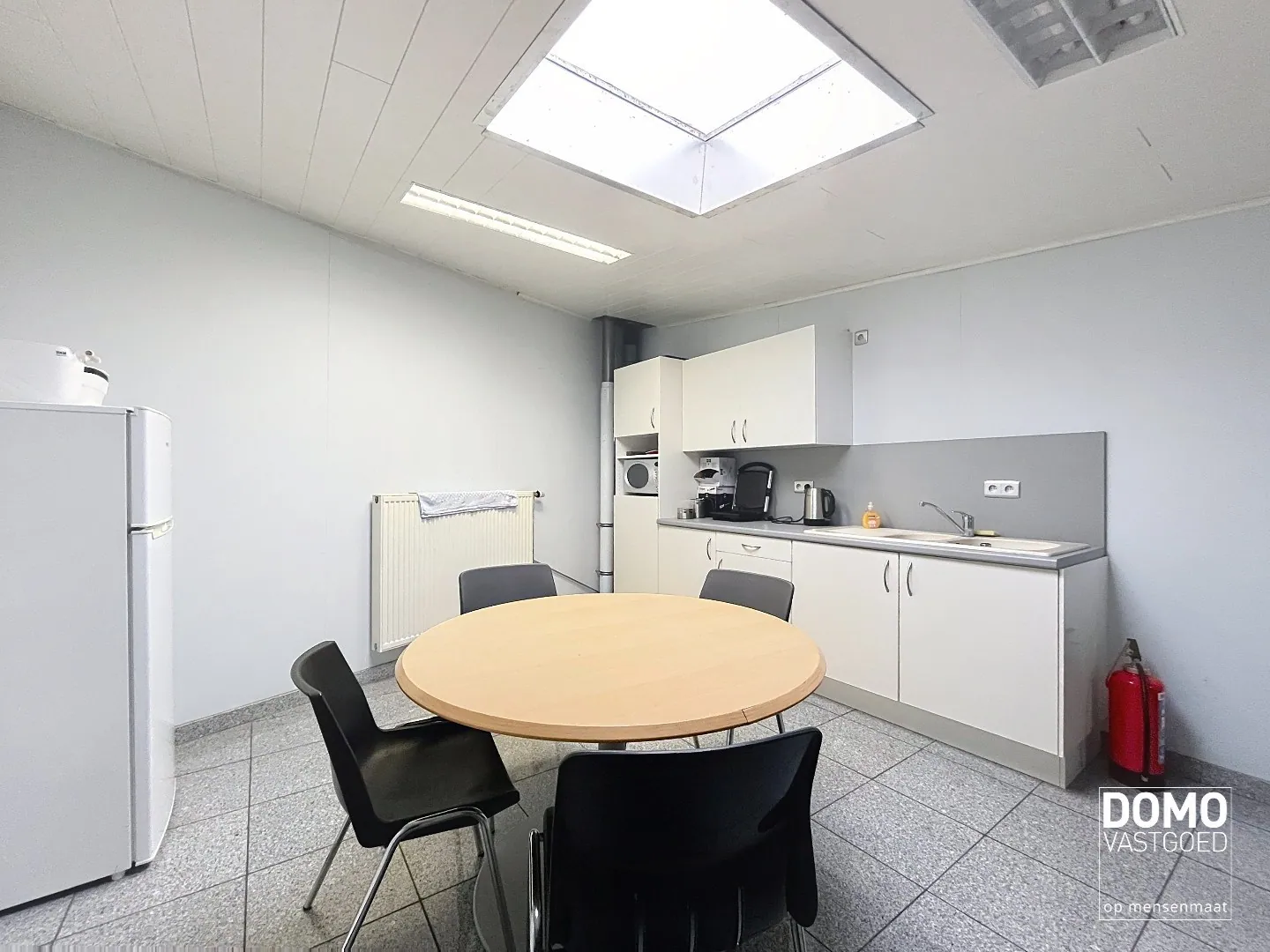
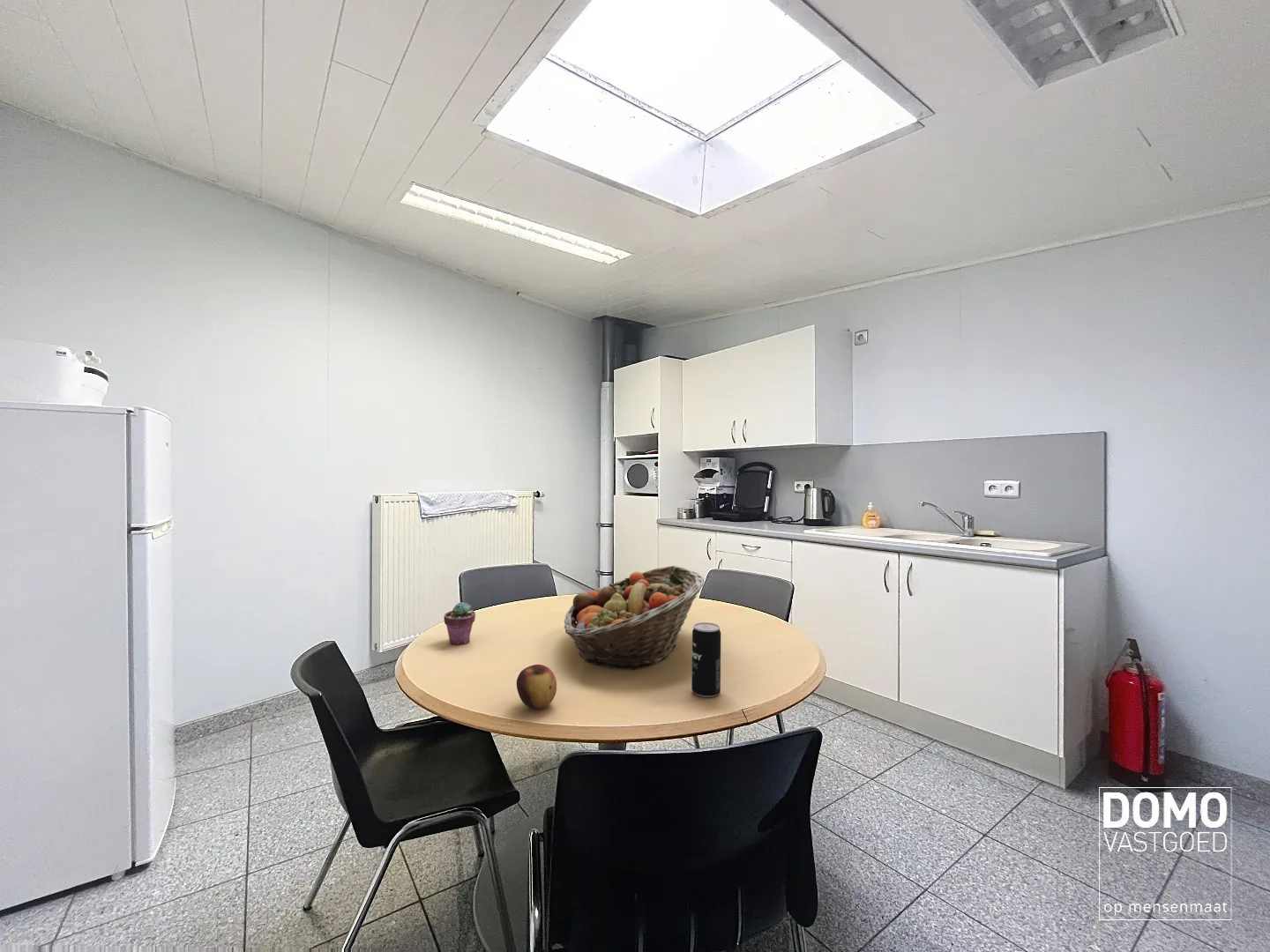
+ apple (536, 687)
+ fruit basket (632, 610)
+ potted succulent (459, 621)
+ beverage can (706, 658)
